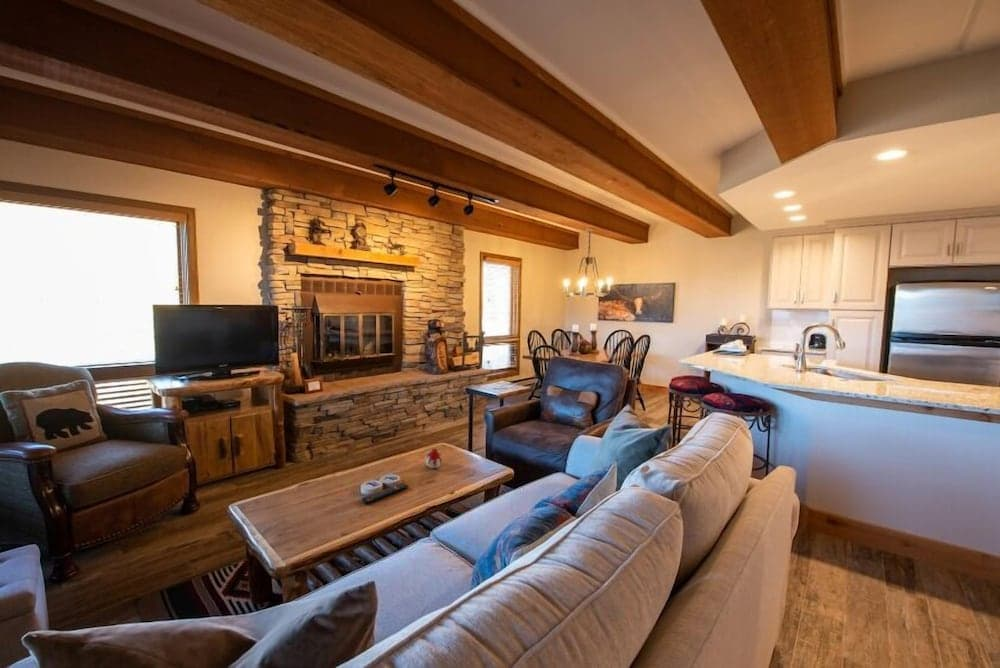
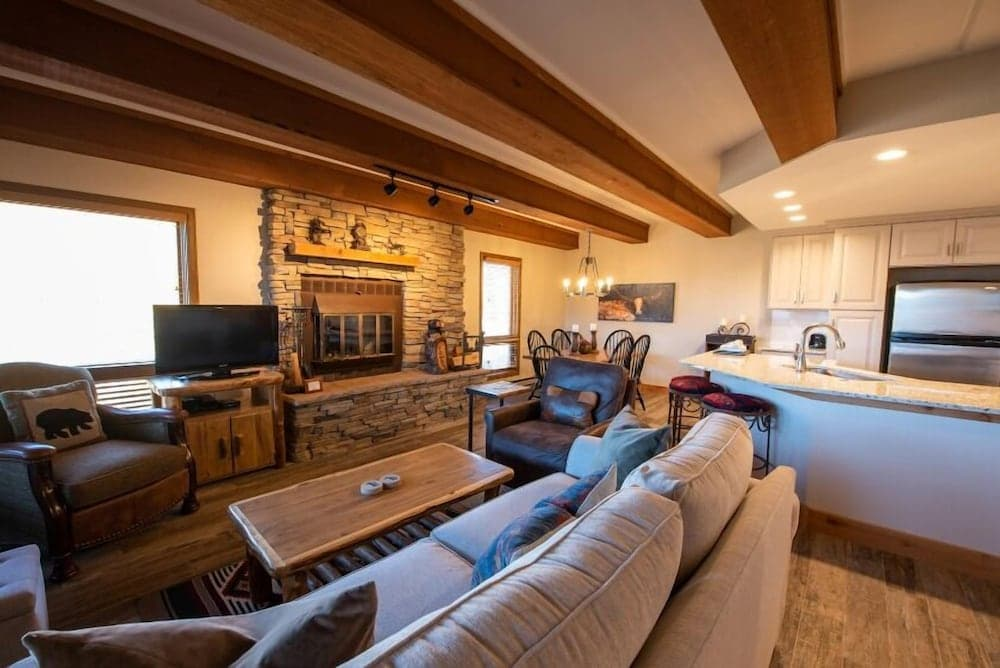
- candle (433, 456)
- remote control (385, 493)
